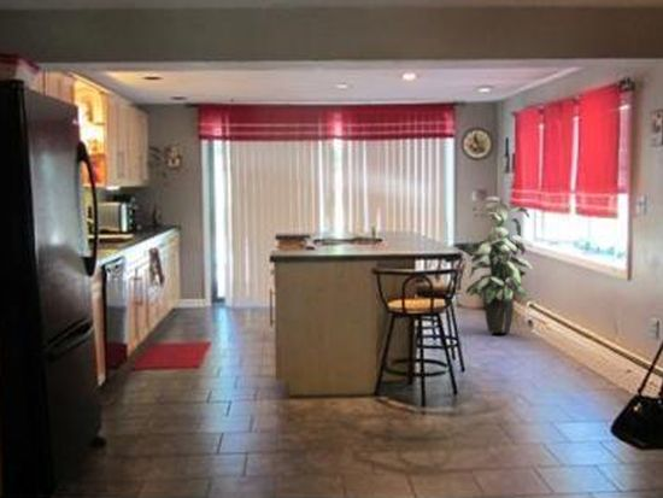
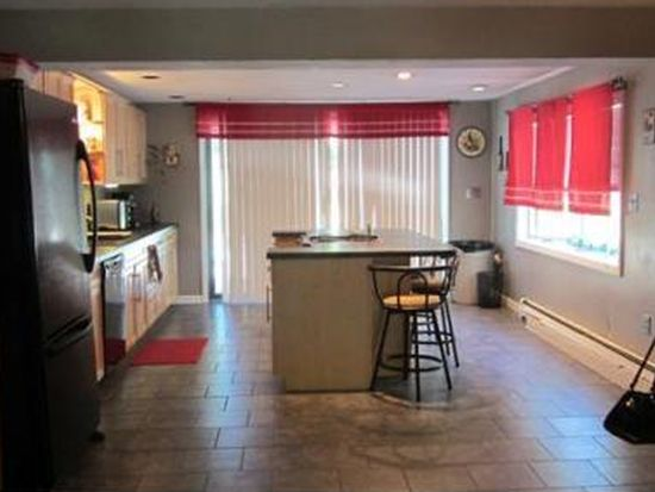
- indoor plant (497, 264)
